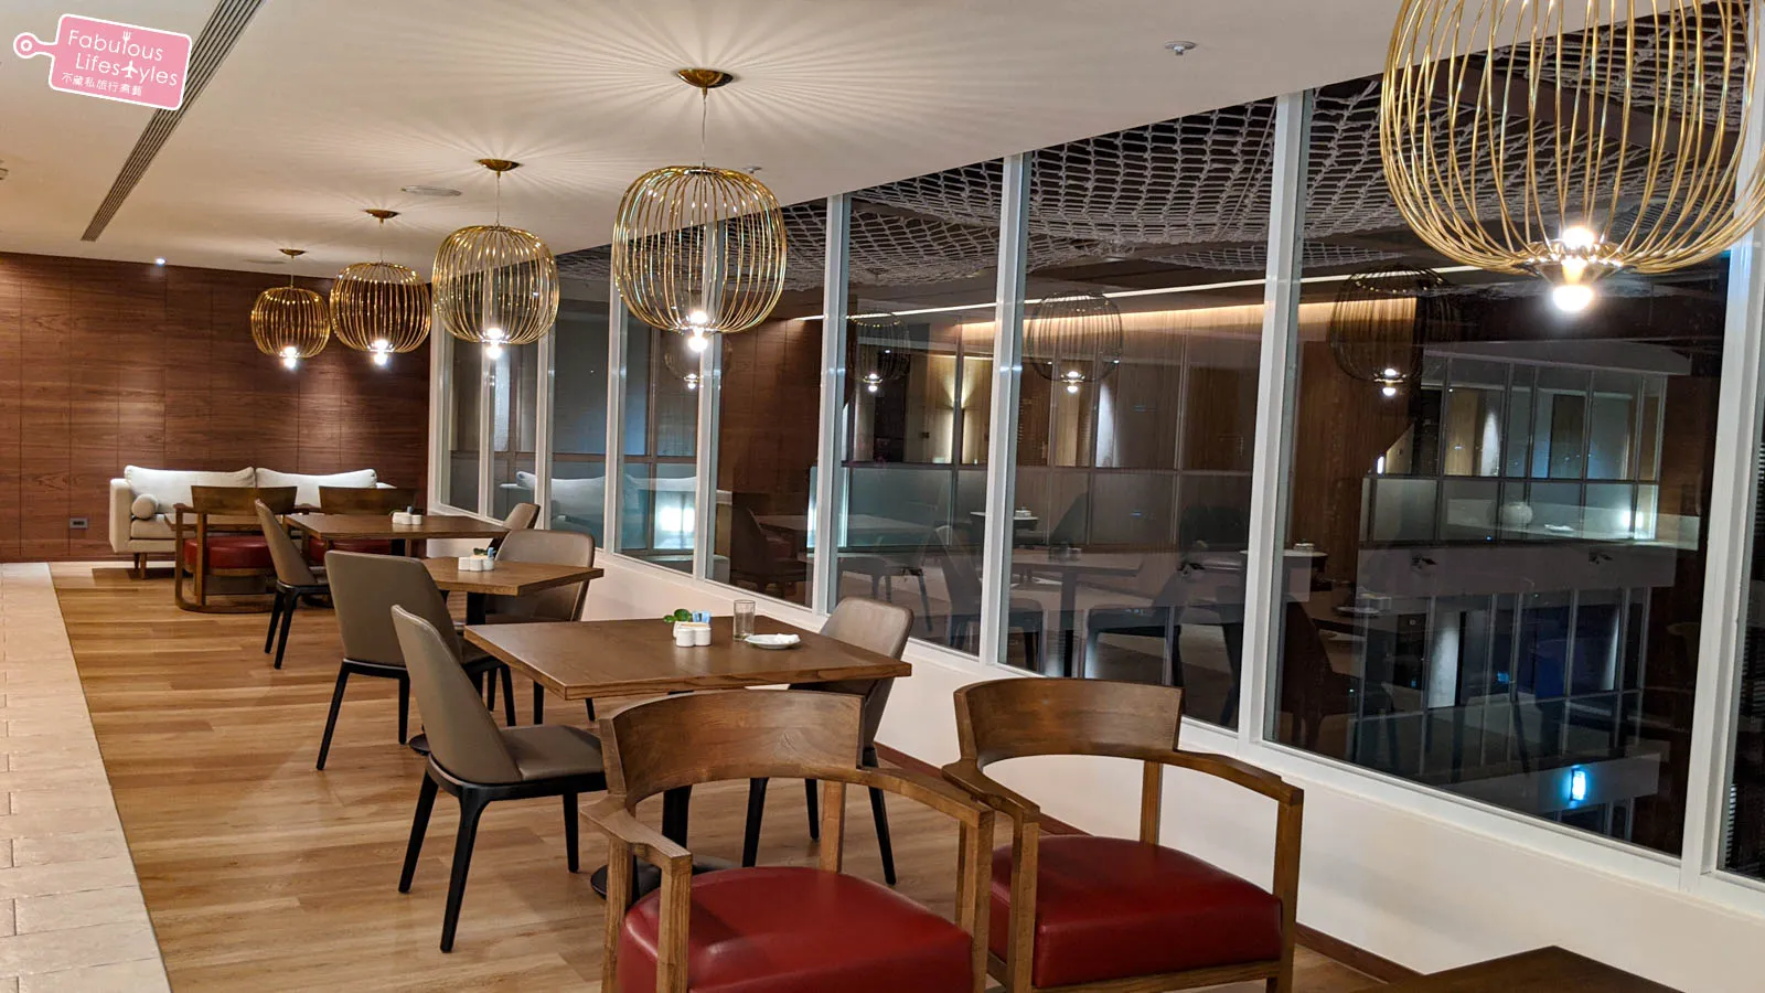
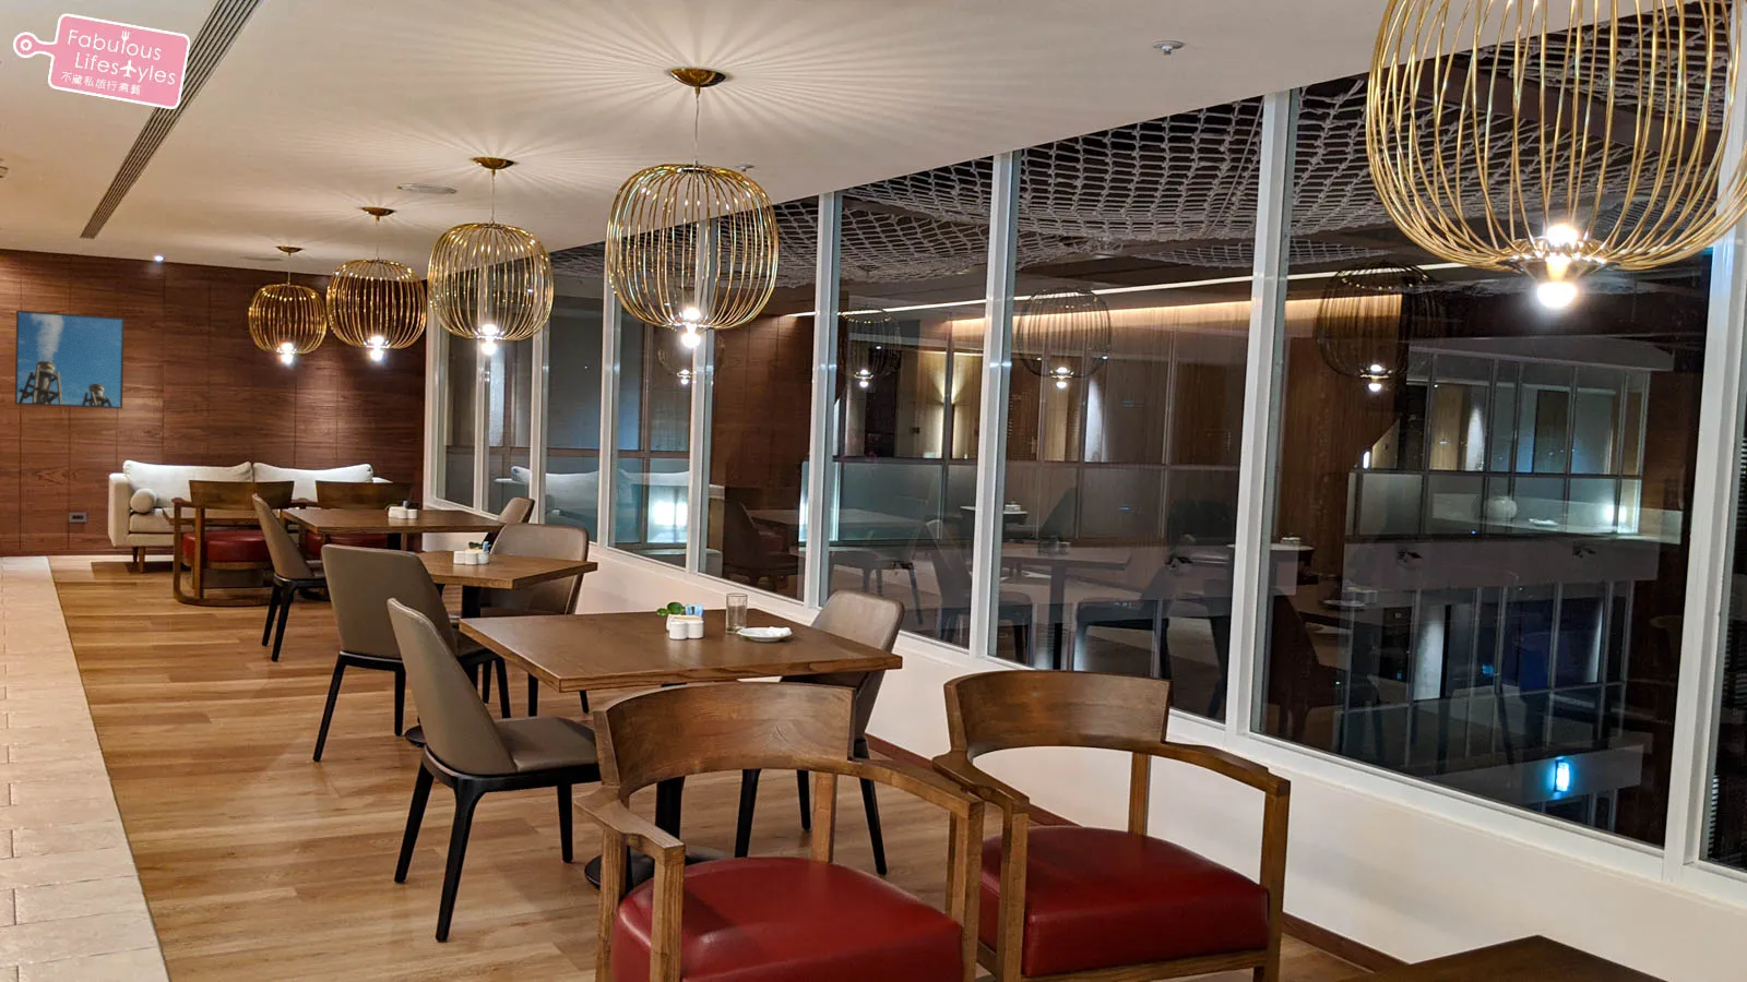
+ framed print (70, 360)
